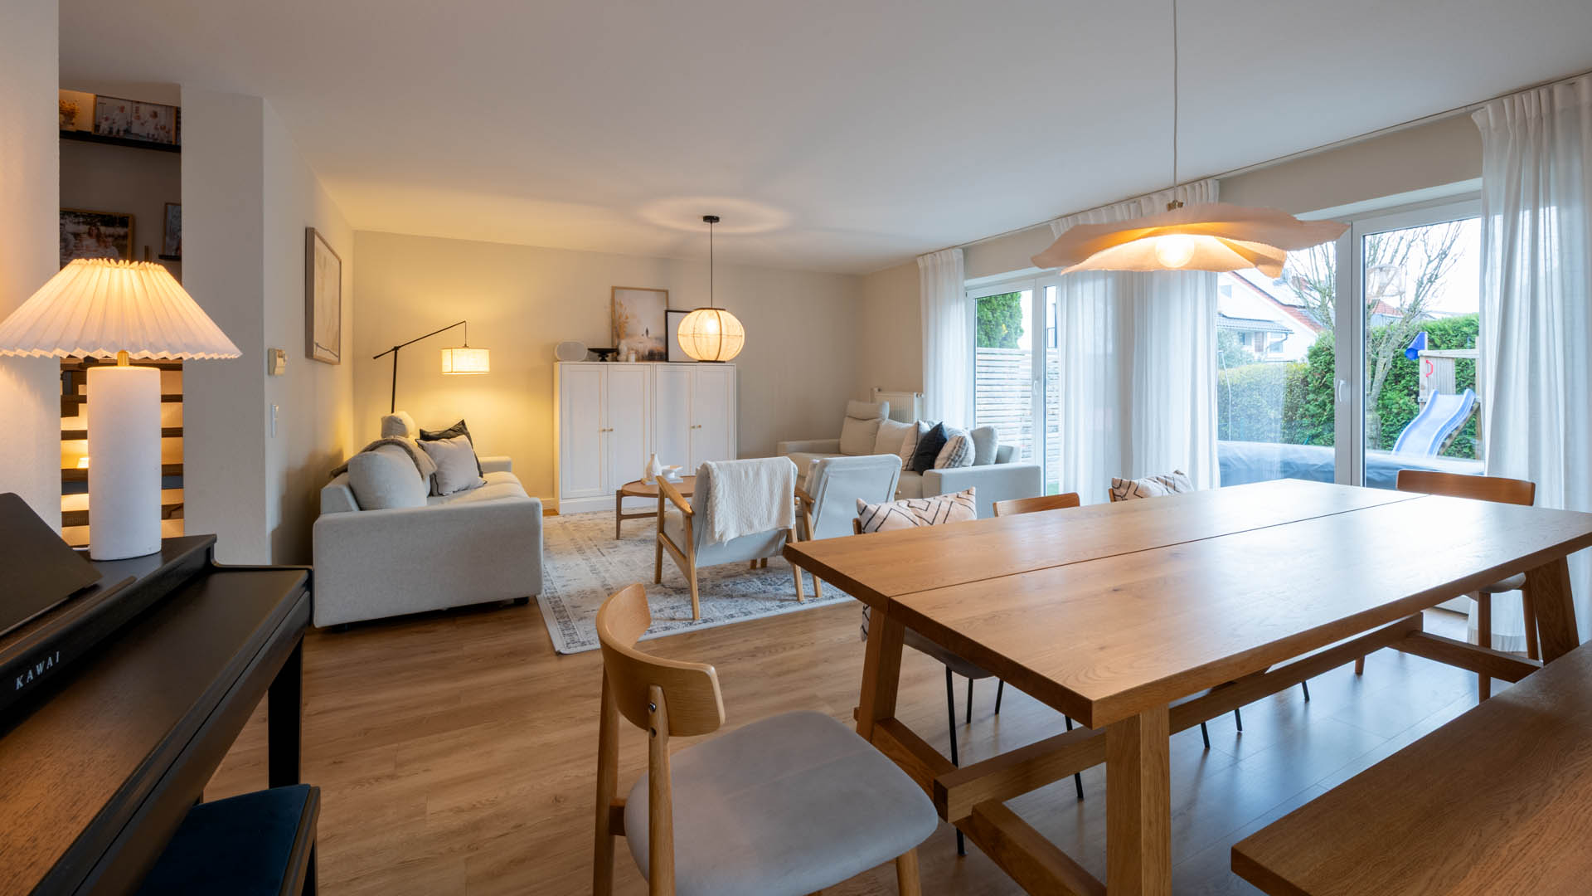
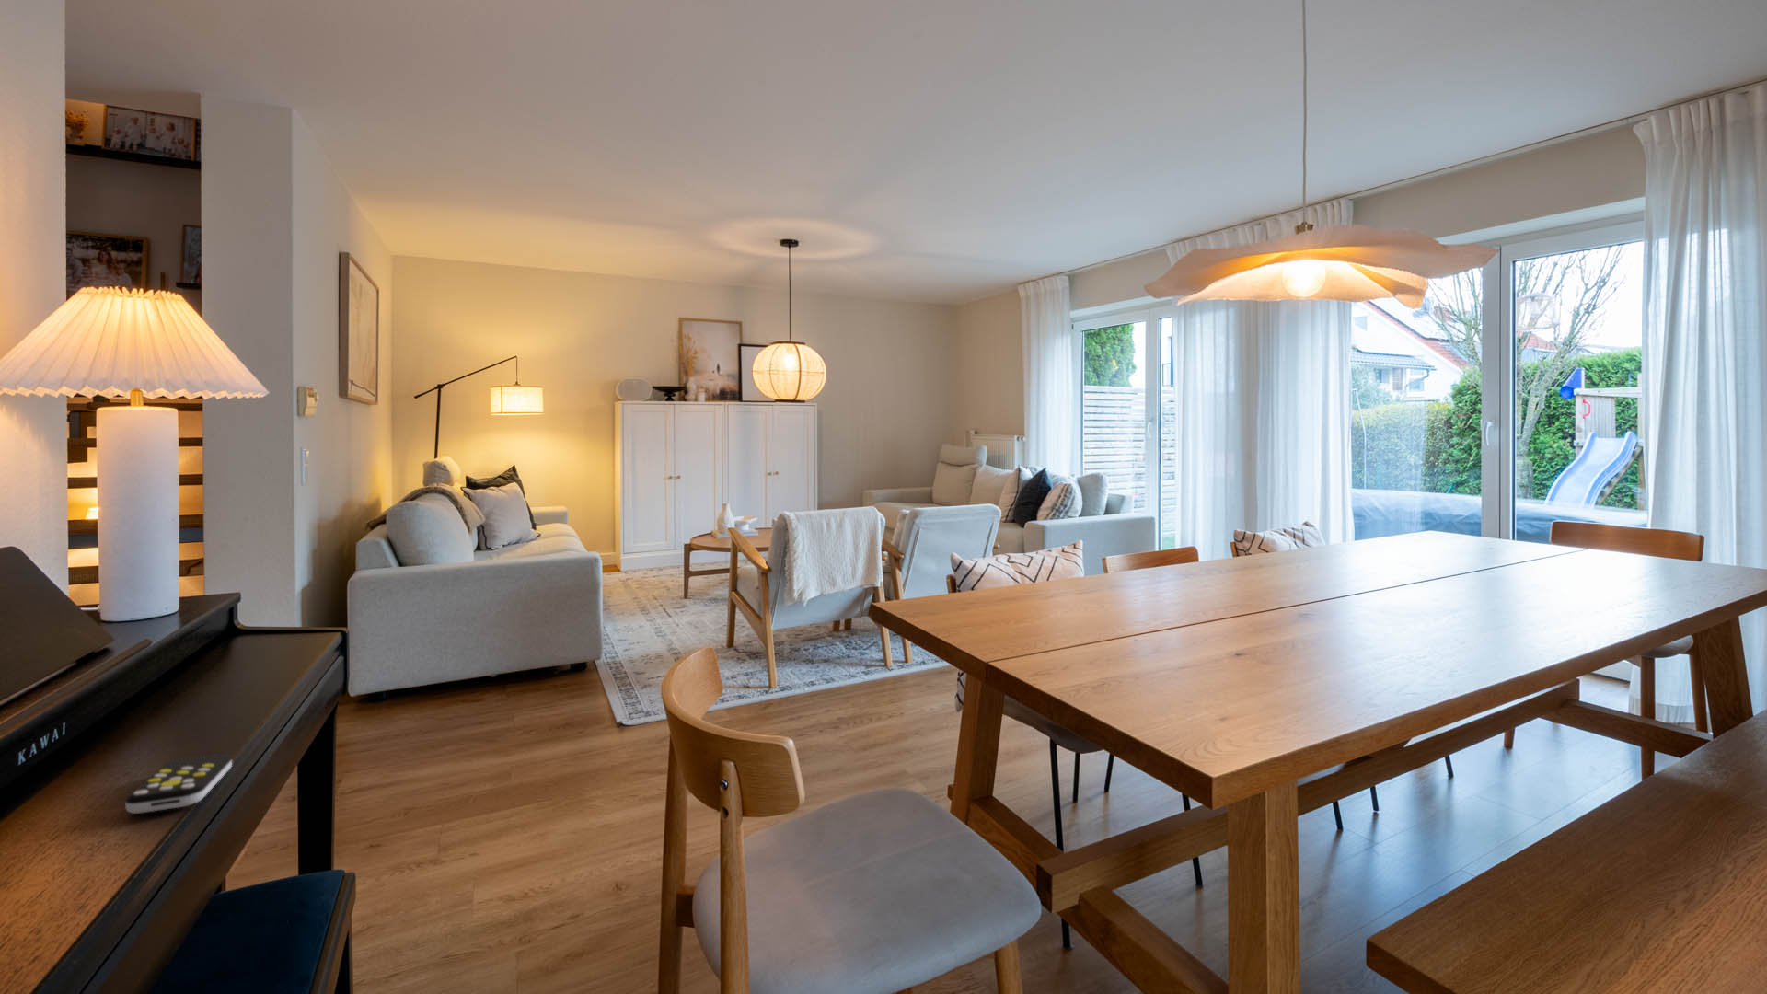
+ remote control (182, 780)
